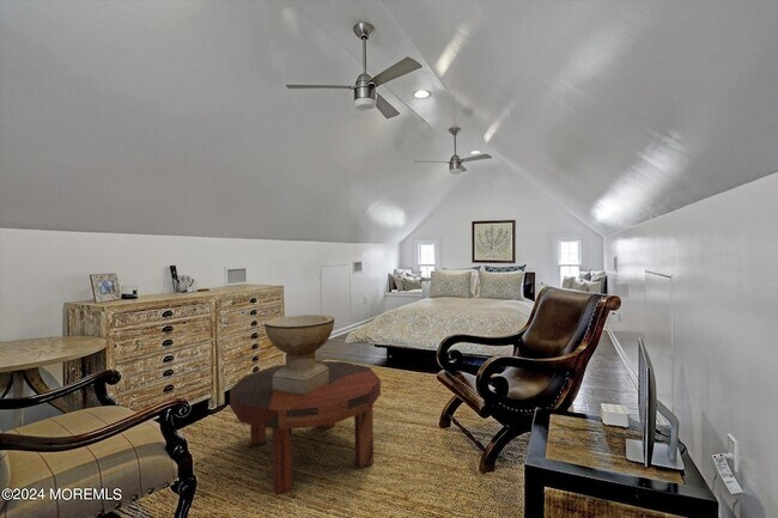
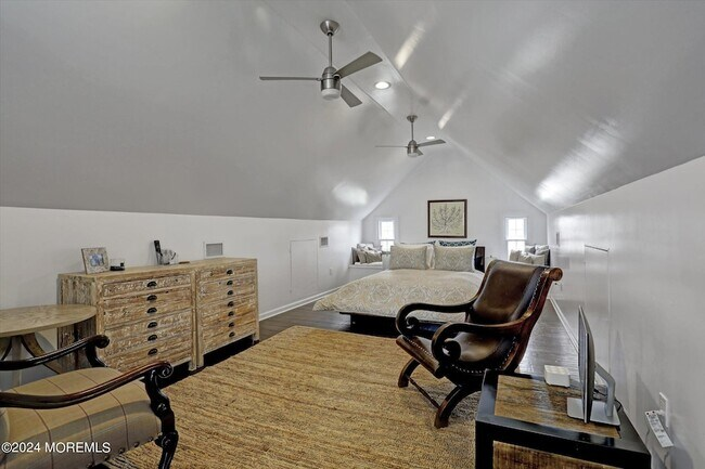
- decorative bowl (300, 352)
- coffee table (309, 416)
